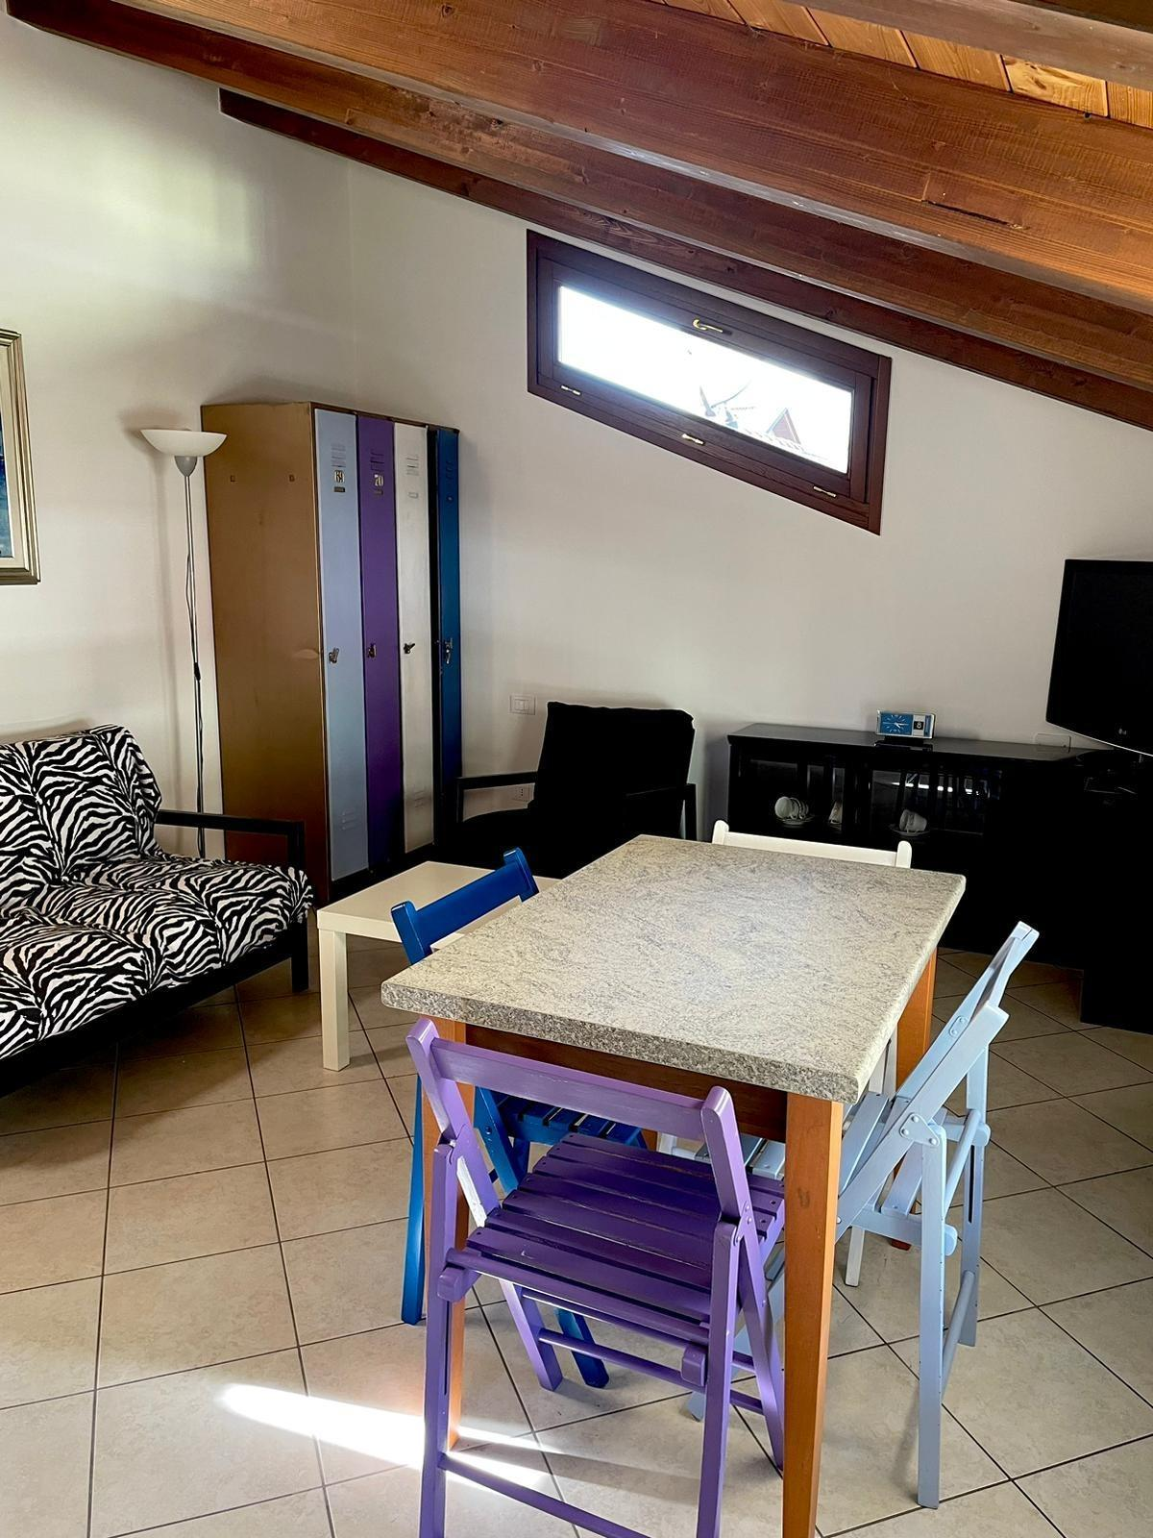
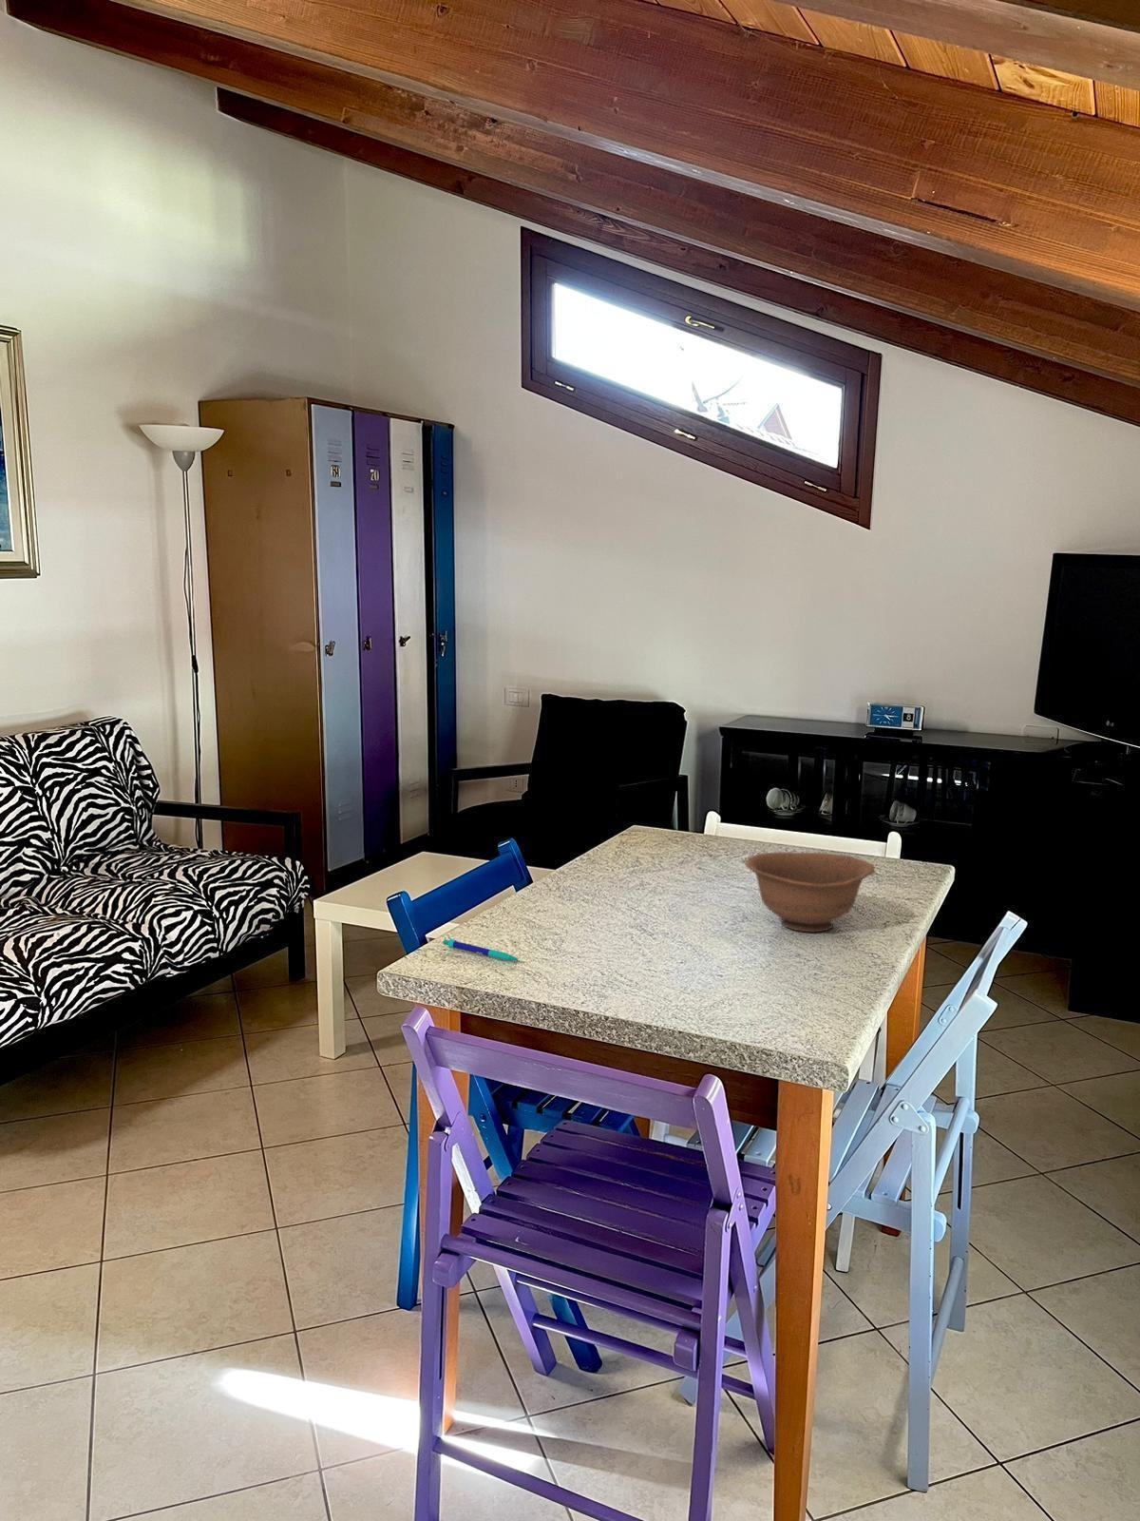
+ bowl (807, 893)
+ pen (480, 950)
